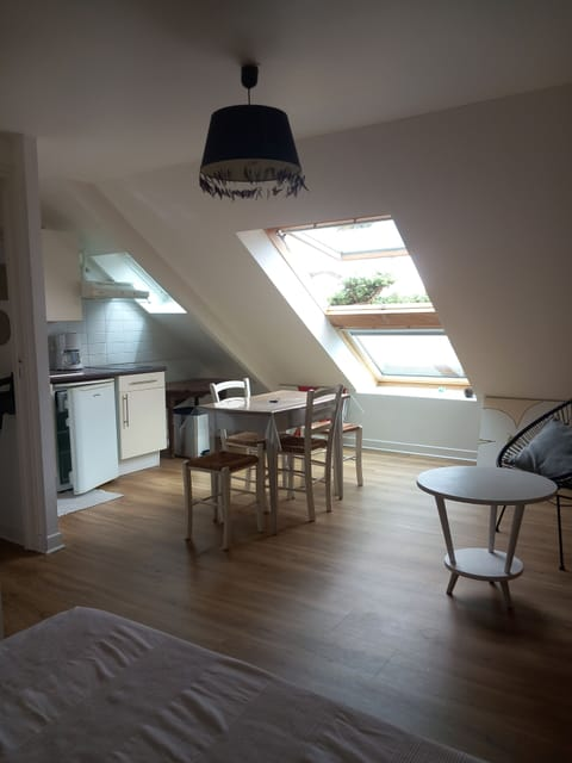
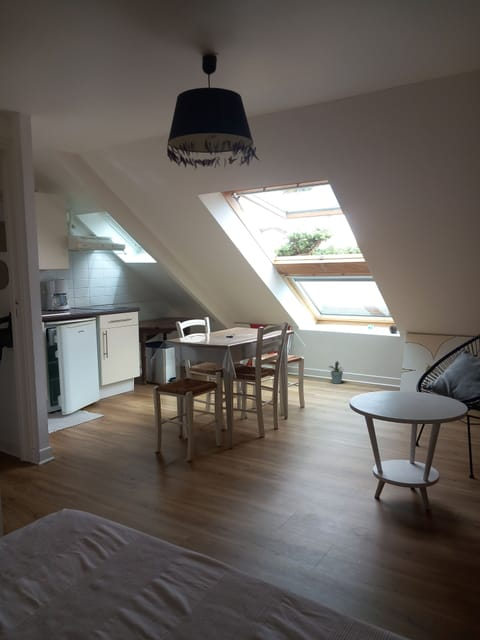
+ potted plant (335, 372)
